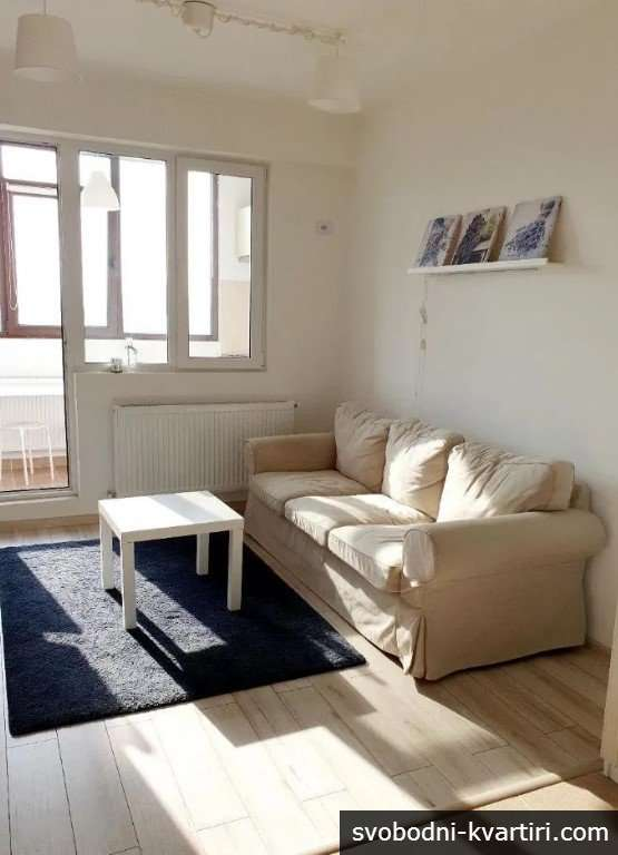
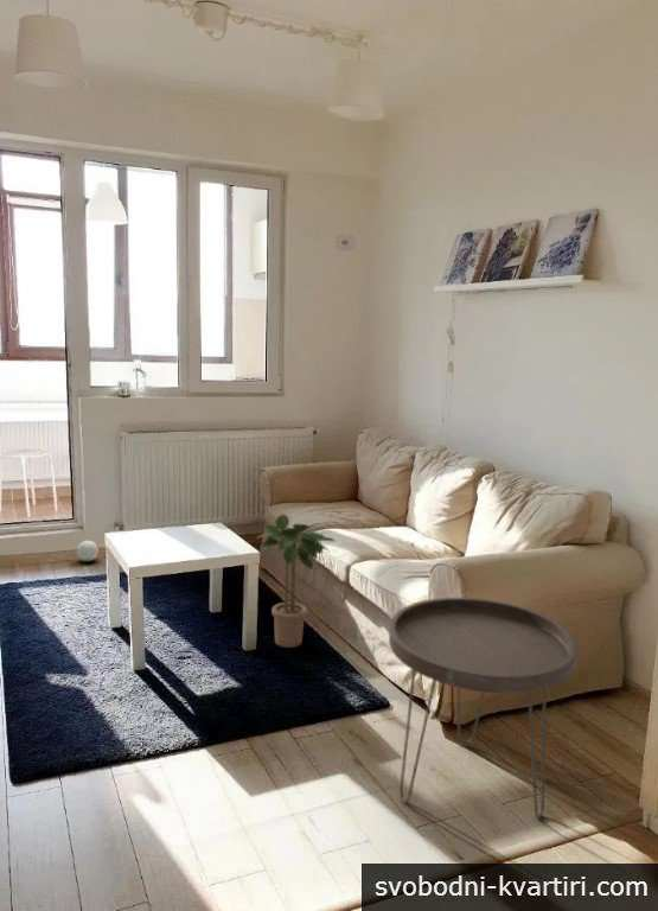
+ potted plant (294, 578)
+ side table (478, 709)
+ ball (87, 550)
